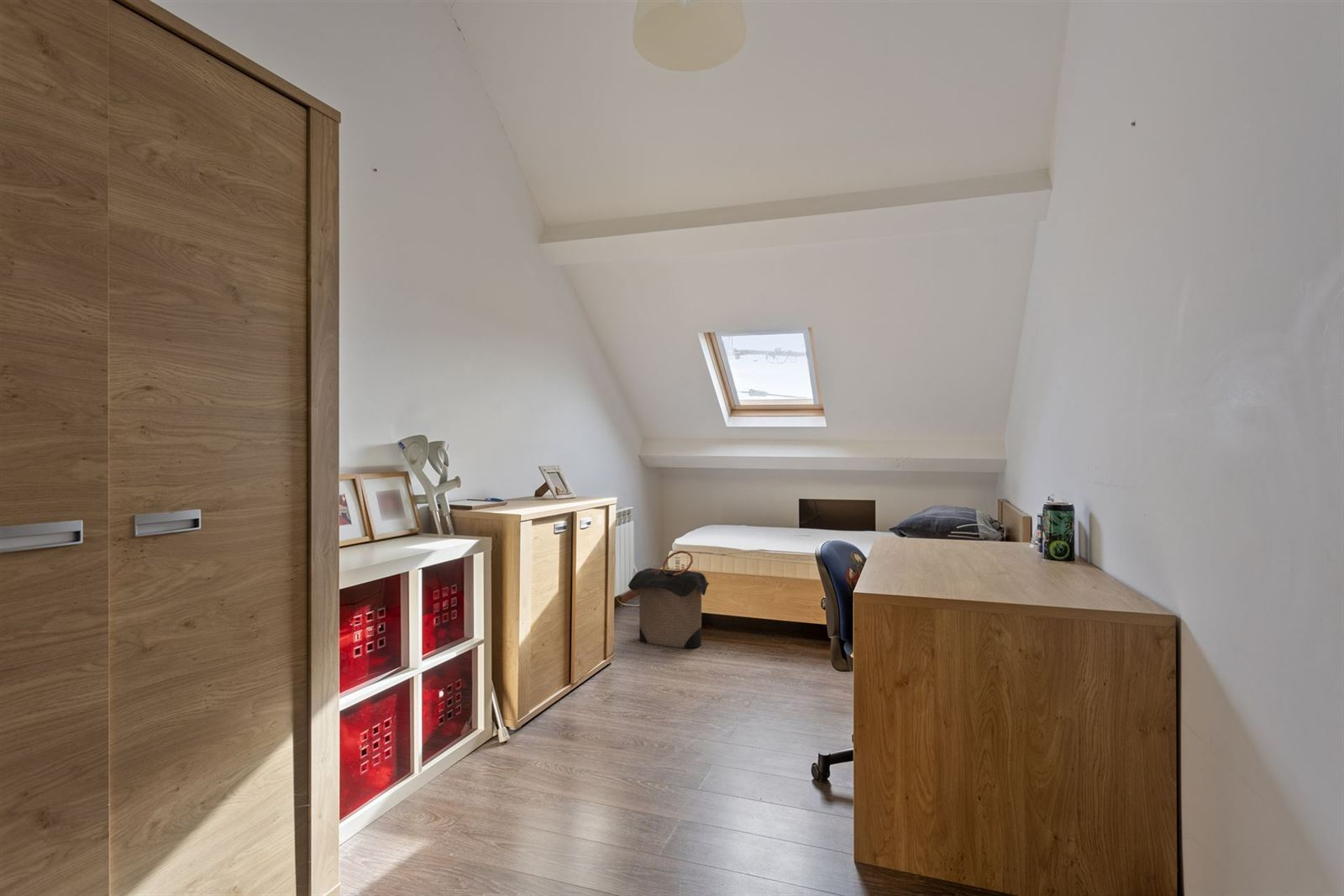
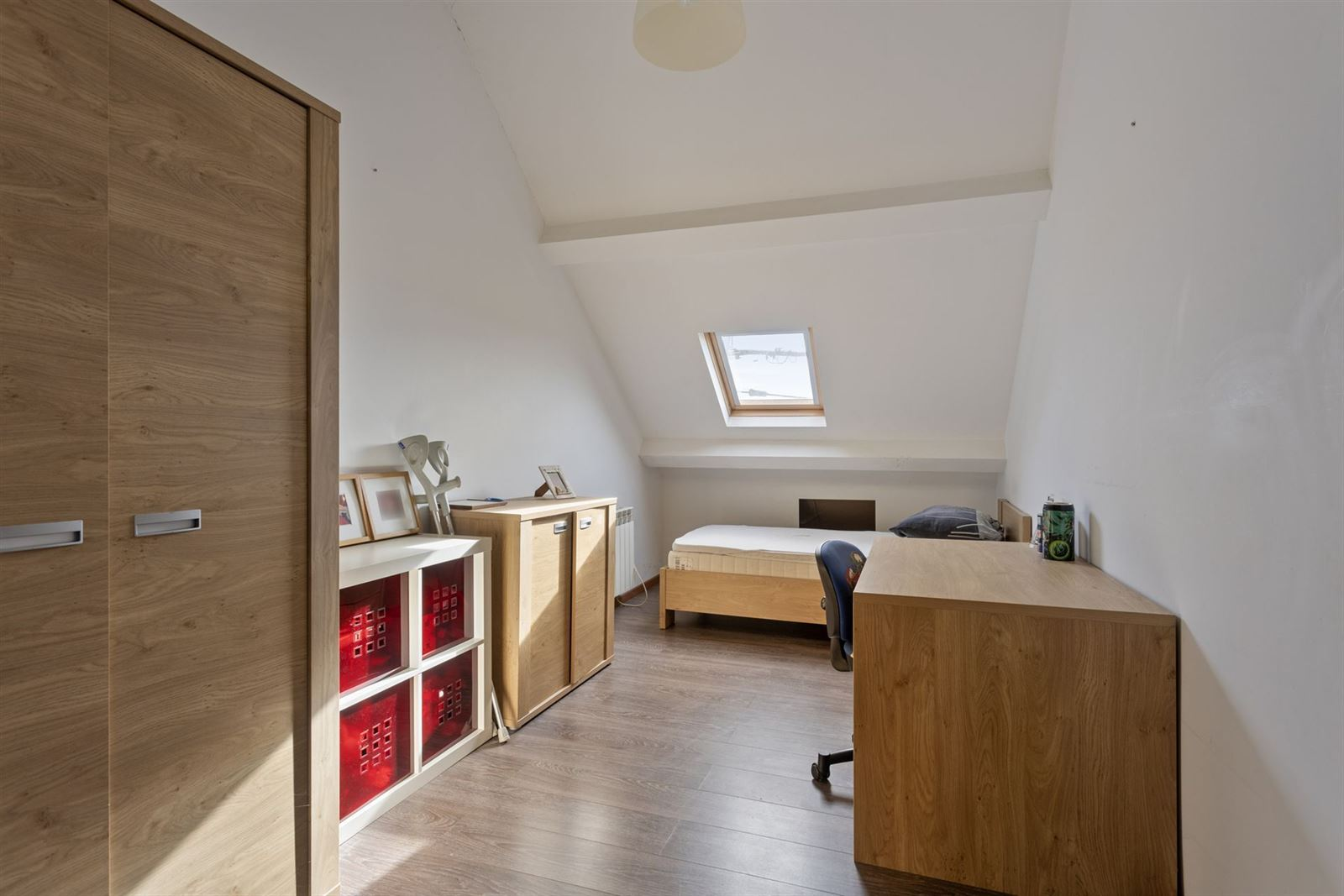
- laundry hamper (668, 596)
